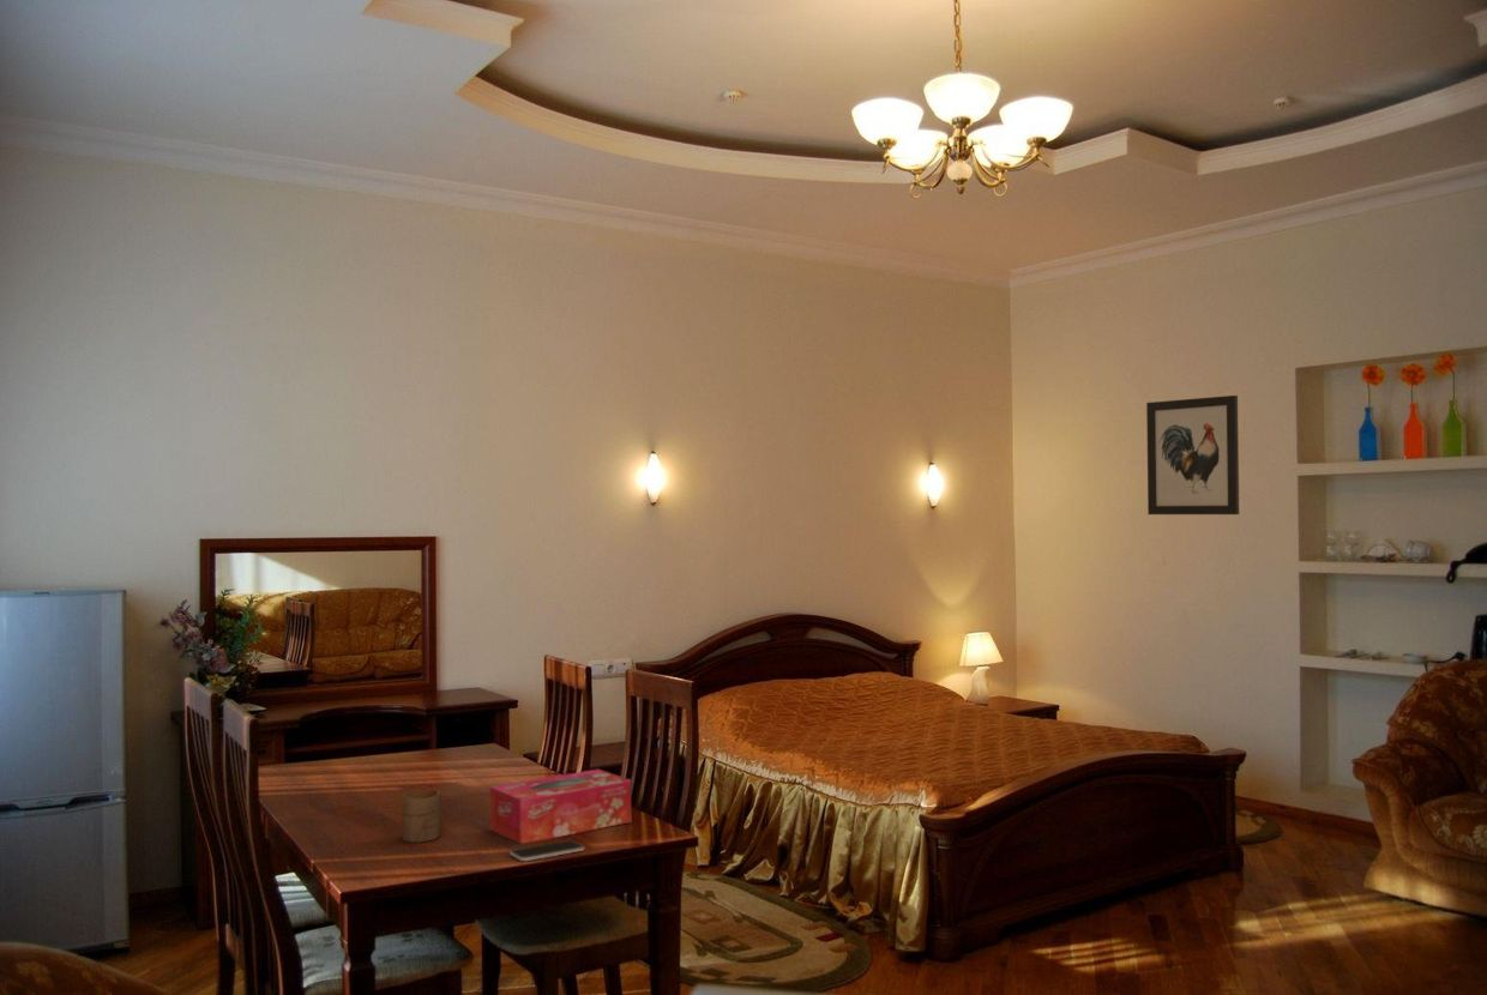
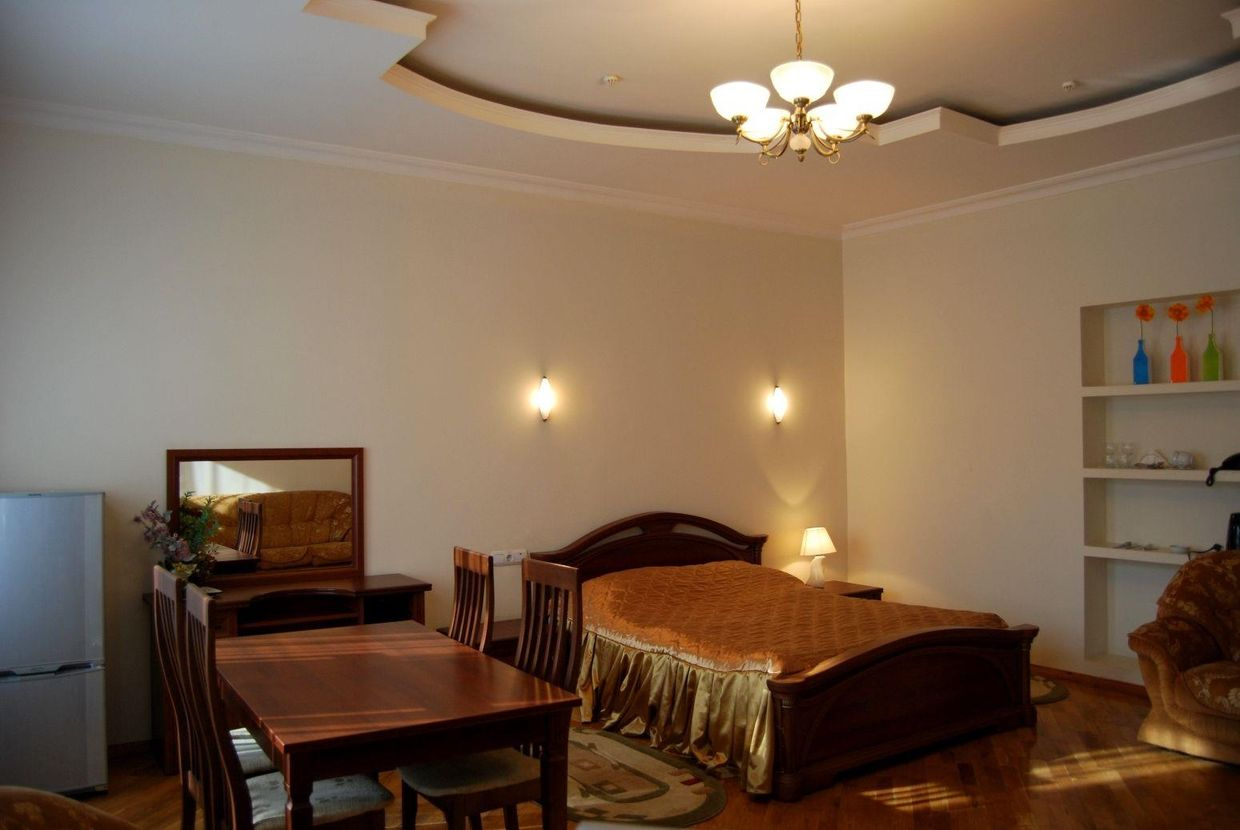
- smartphone (547, 850)
- tissue box (561, 804)
- wall art (1191, 457)
- cup (422, 815)
